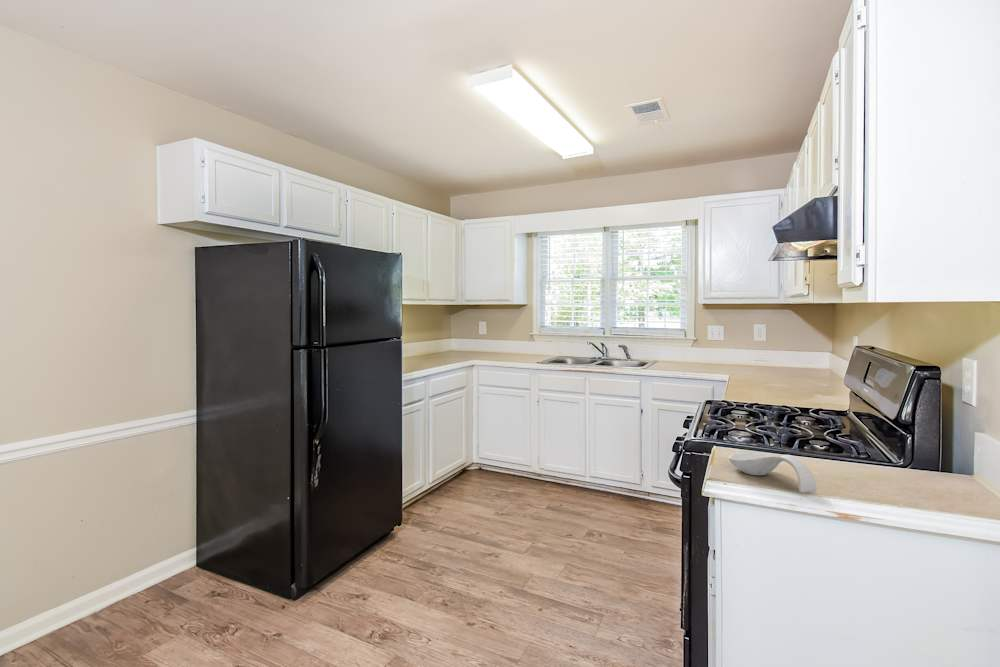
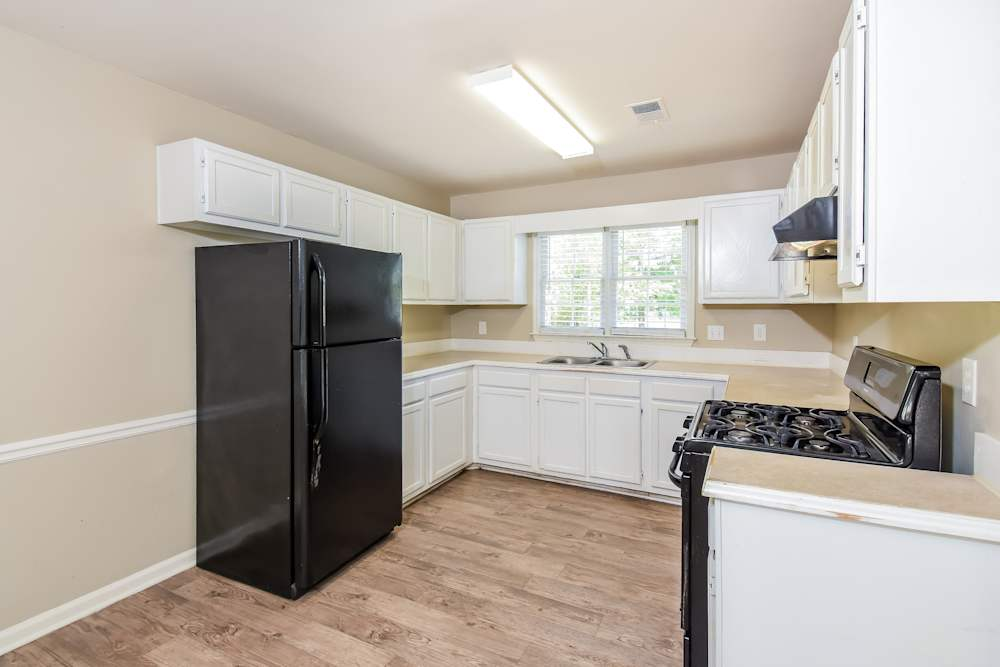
- spoon rest (770, 464)
